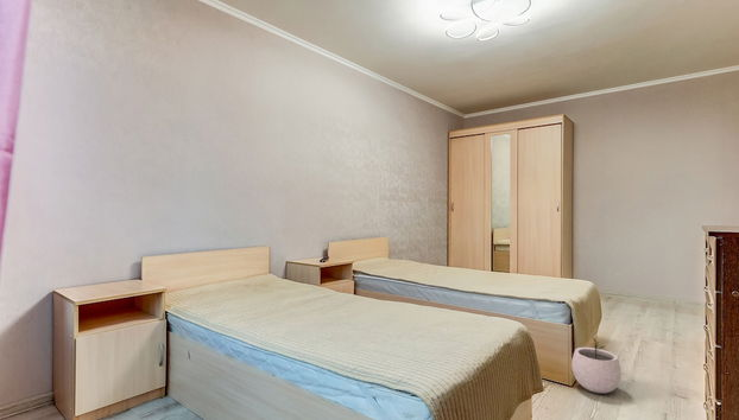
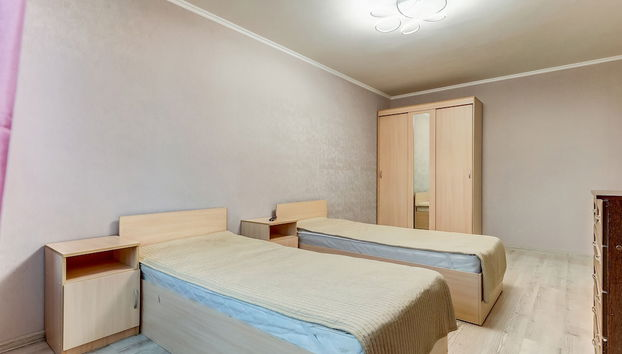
- plant pot (595, 363)
